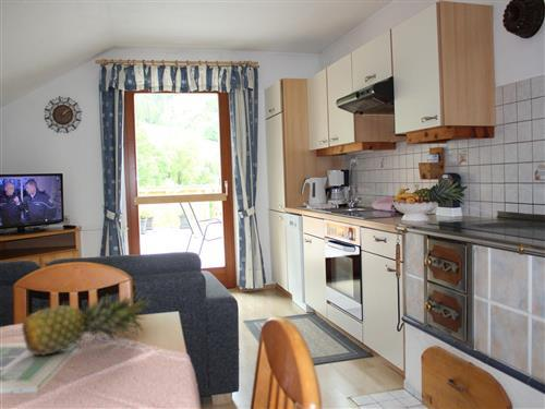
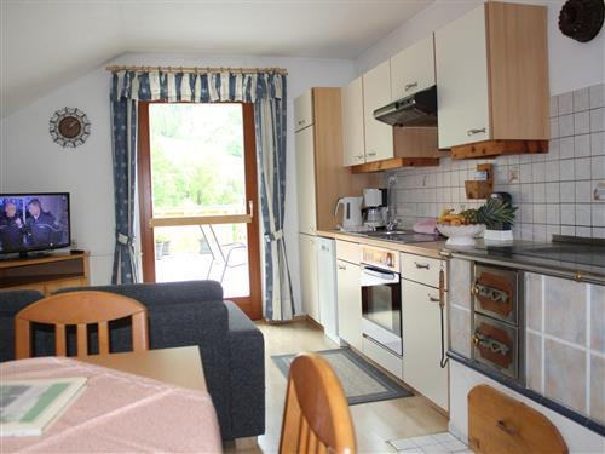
- fruit (90, 320)
